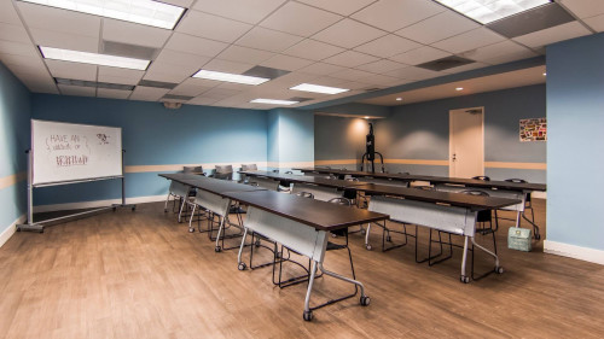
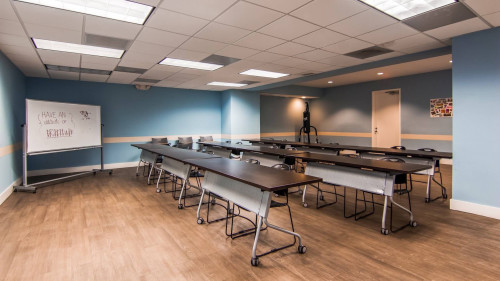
- bag (519, 238)
